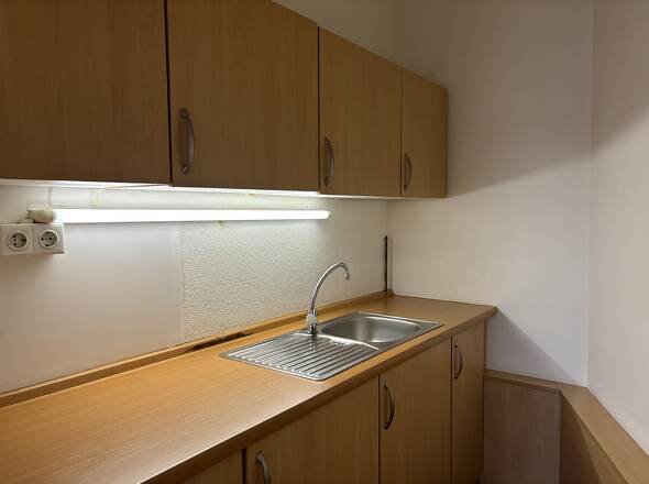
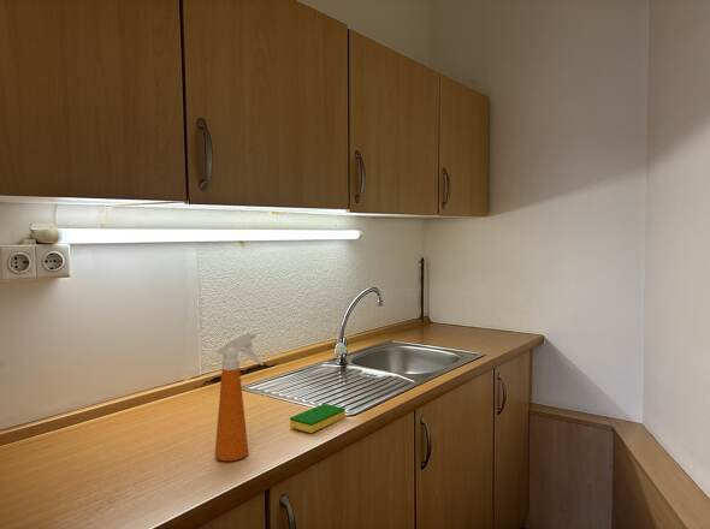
+ spray bottle (239, 393)
+ dish sponge (318, 417)
